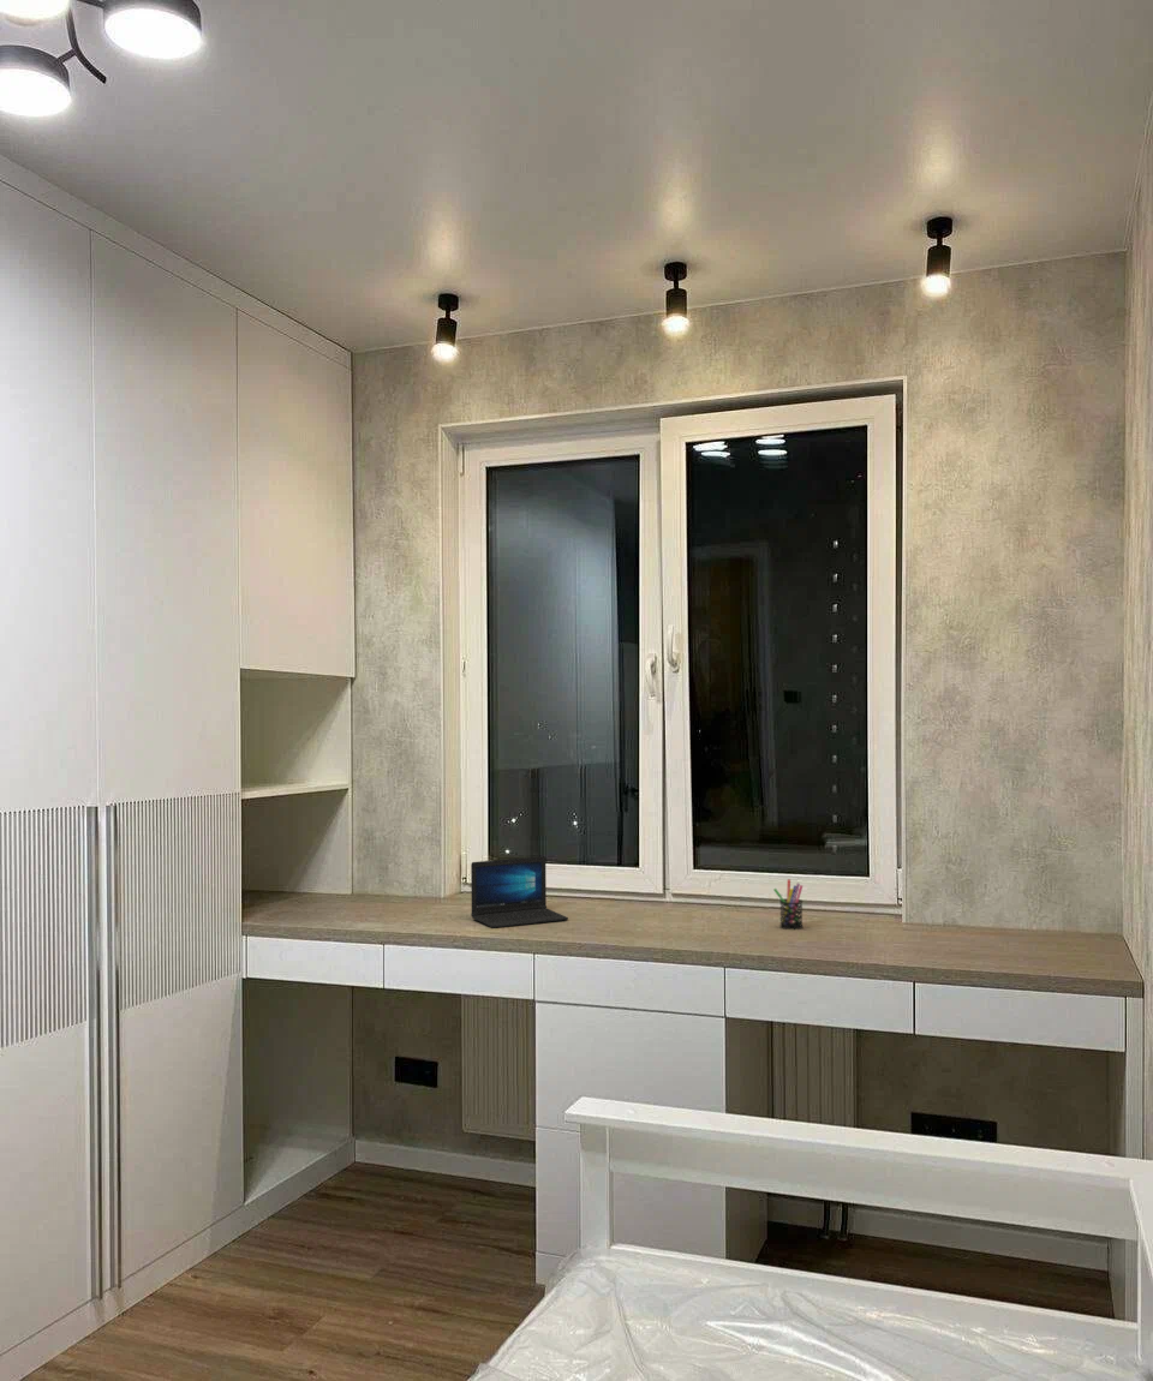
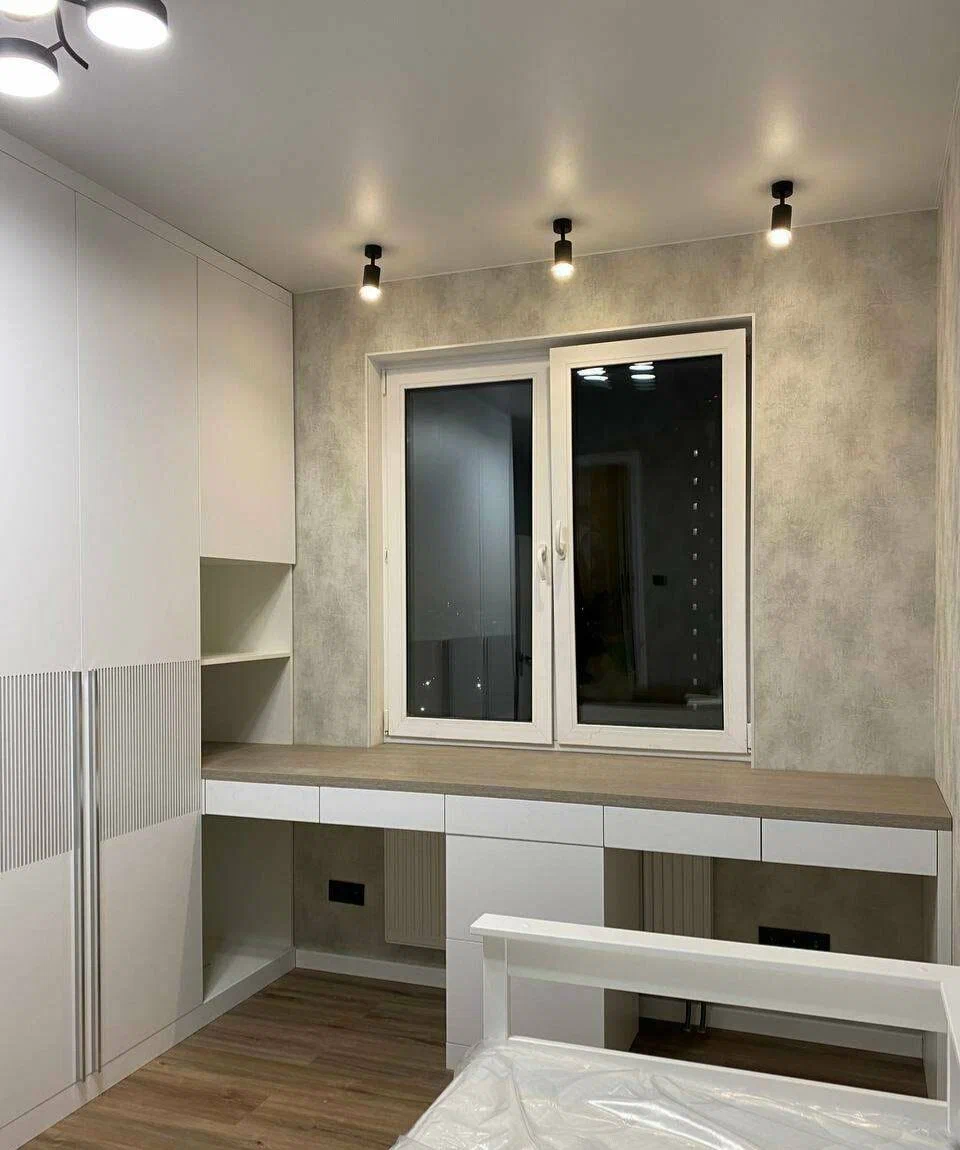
- pen holder (788, 903)
- laptop (519, 891)
